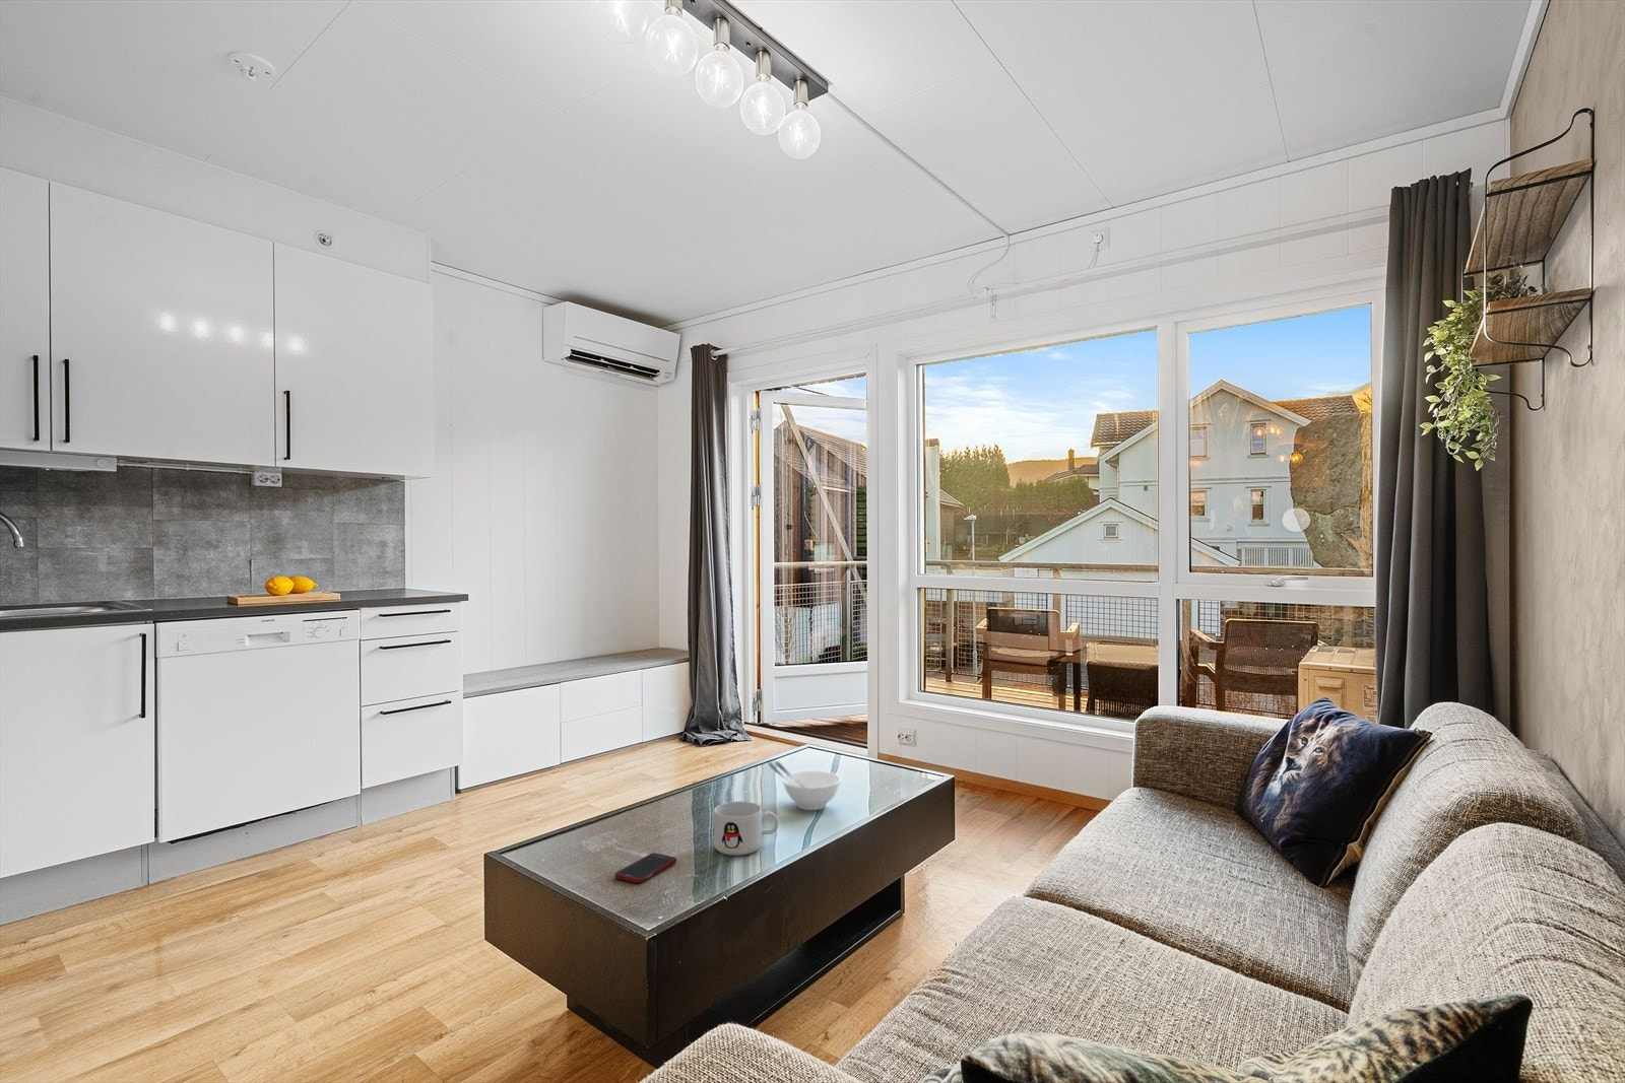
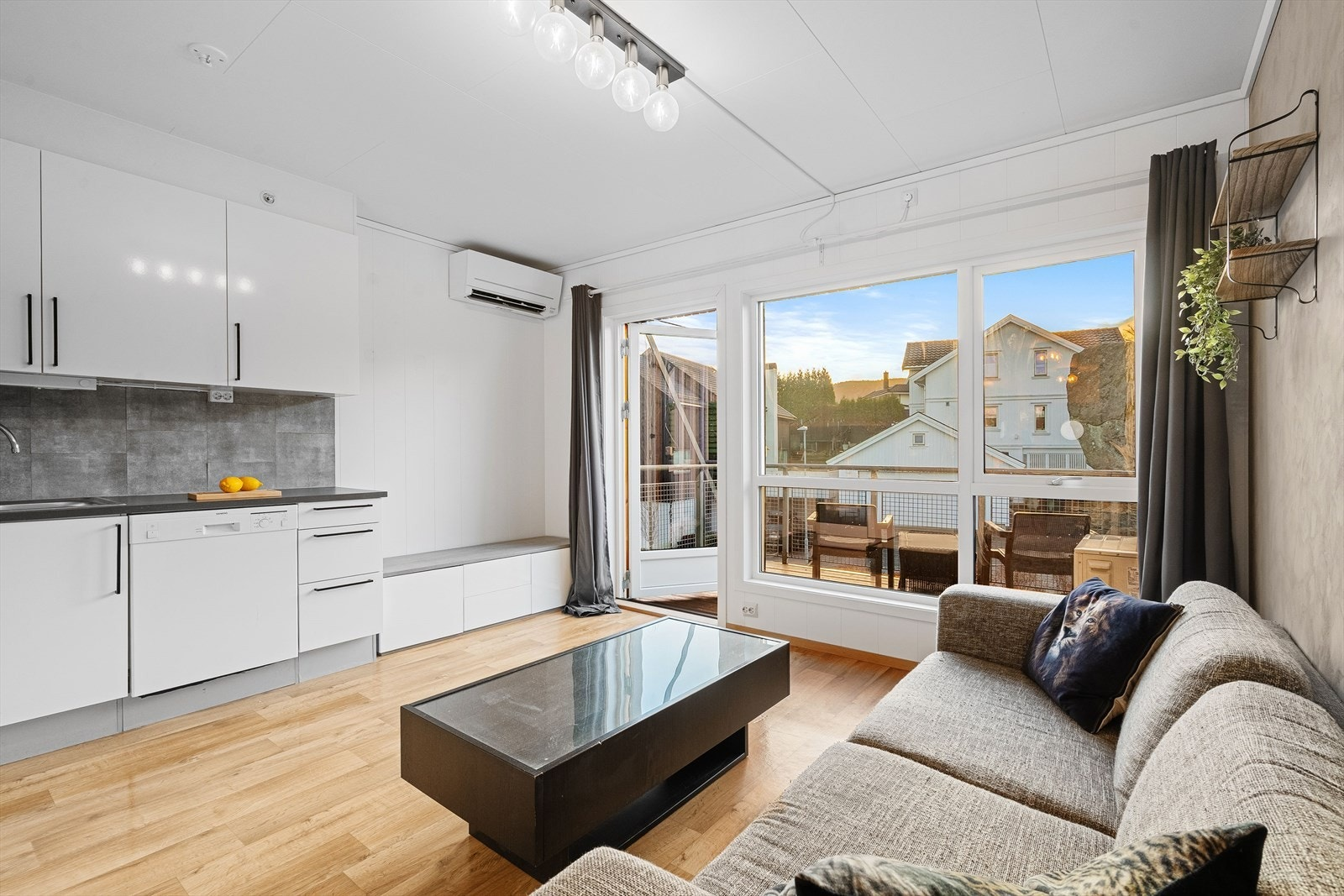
- cell phone (646, 867)
- mug (746, 827)
- bowl (805, 783)
